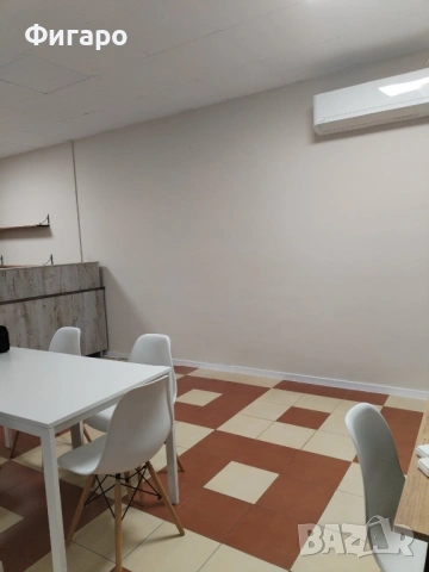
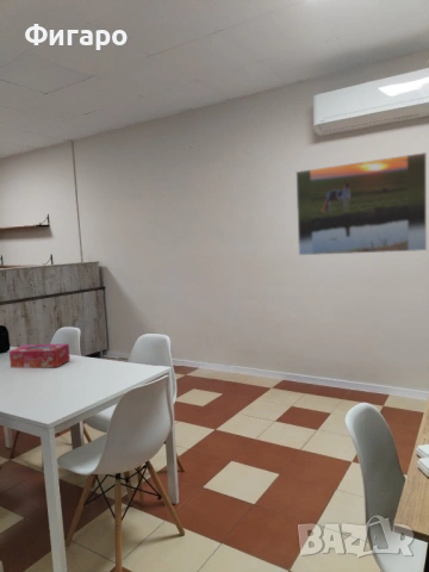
+ tissue box (39, 355)
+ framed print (356, 207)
